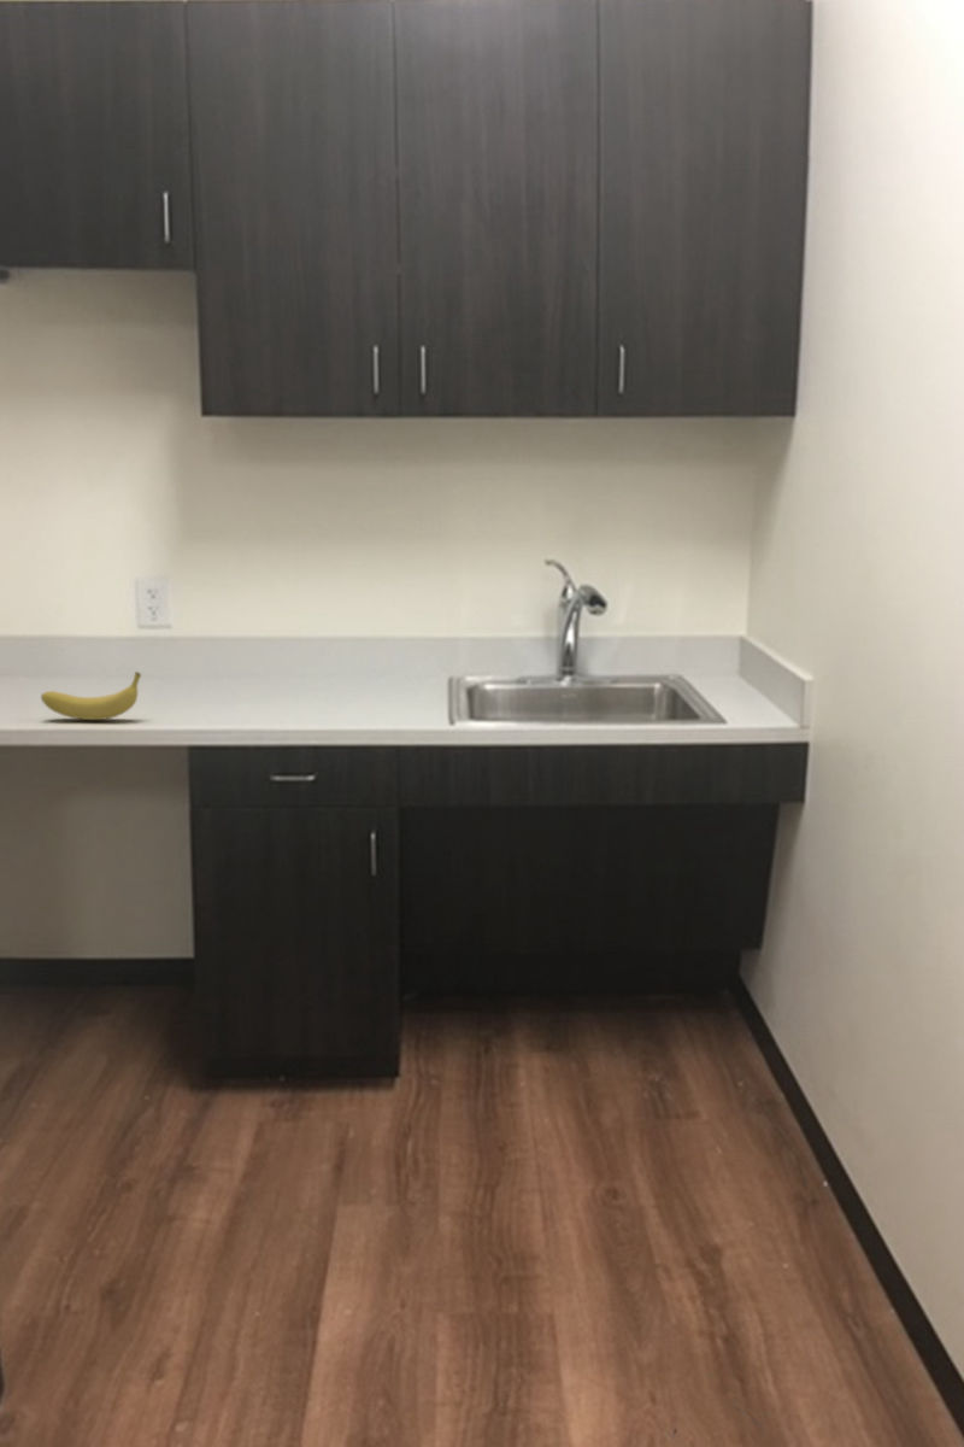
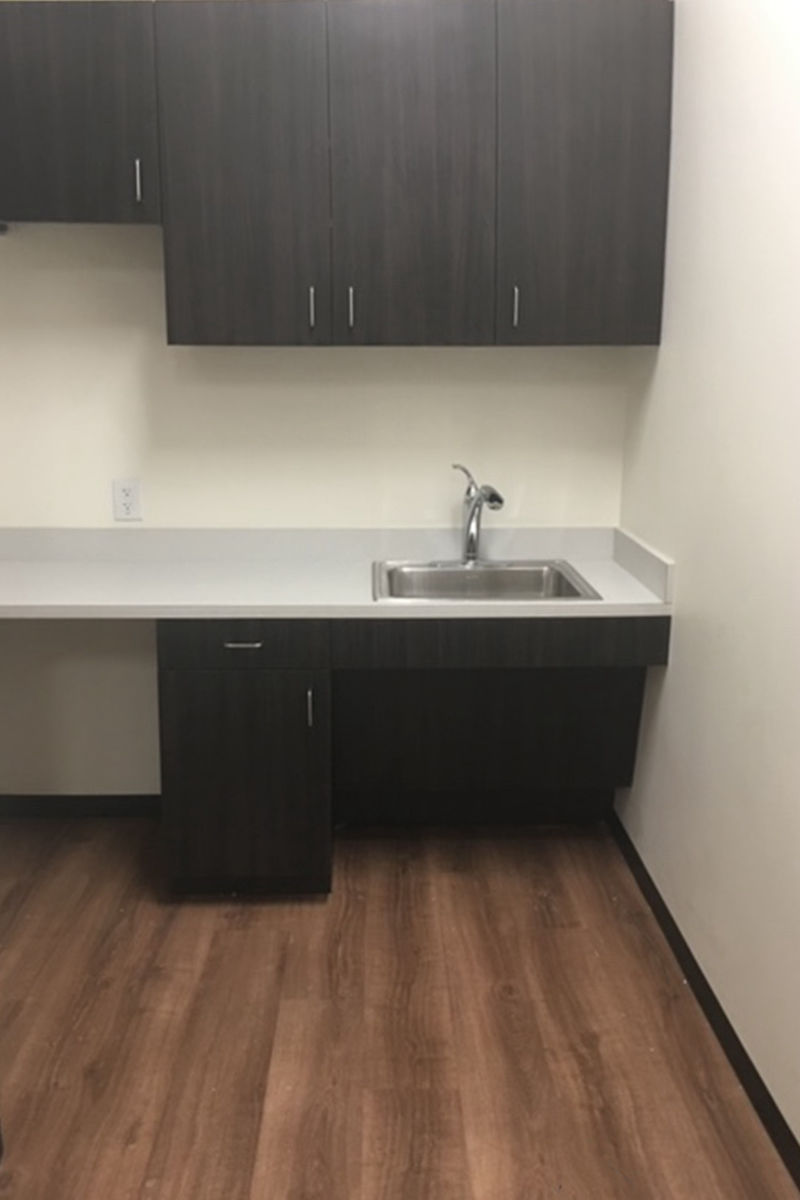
- fruit (92, 697)
